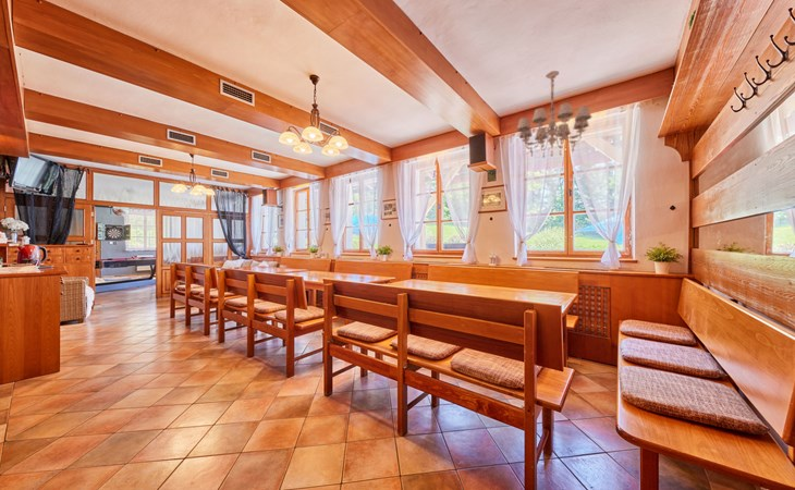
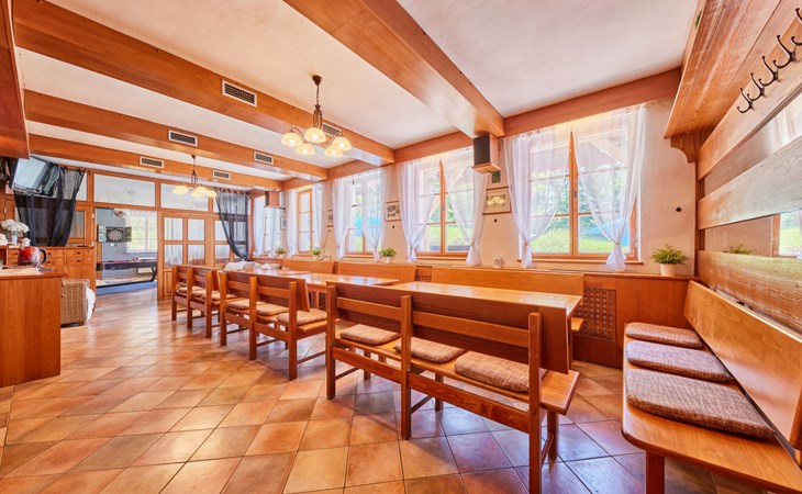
- chandelier (552, 115)
